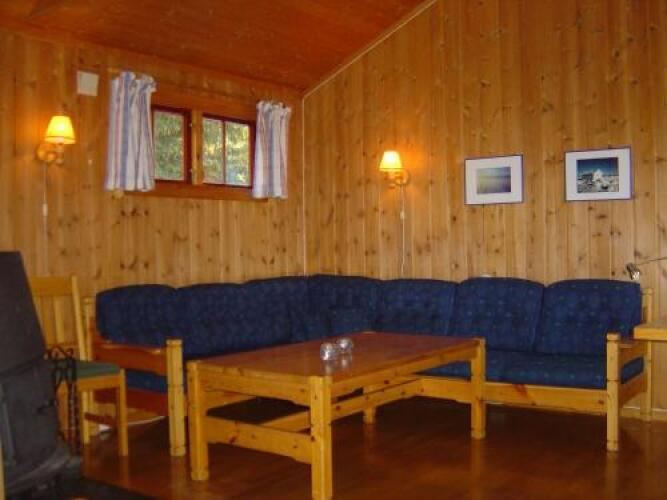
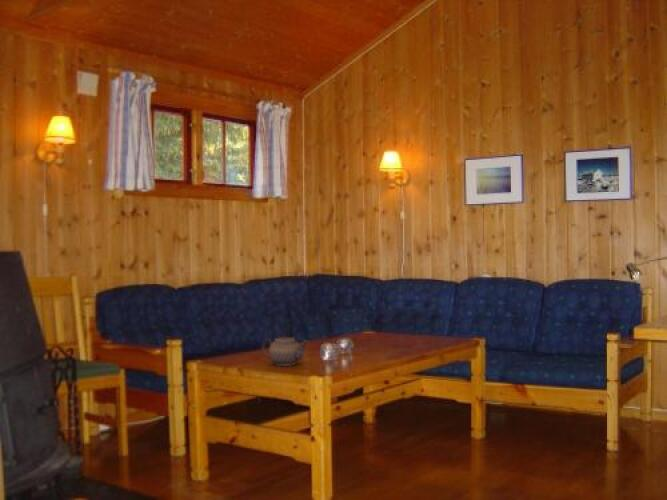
+ teapot (285, 348)
